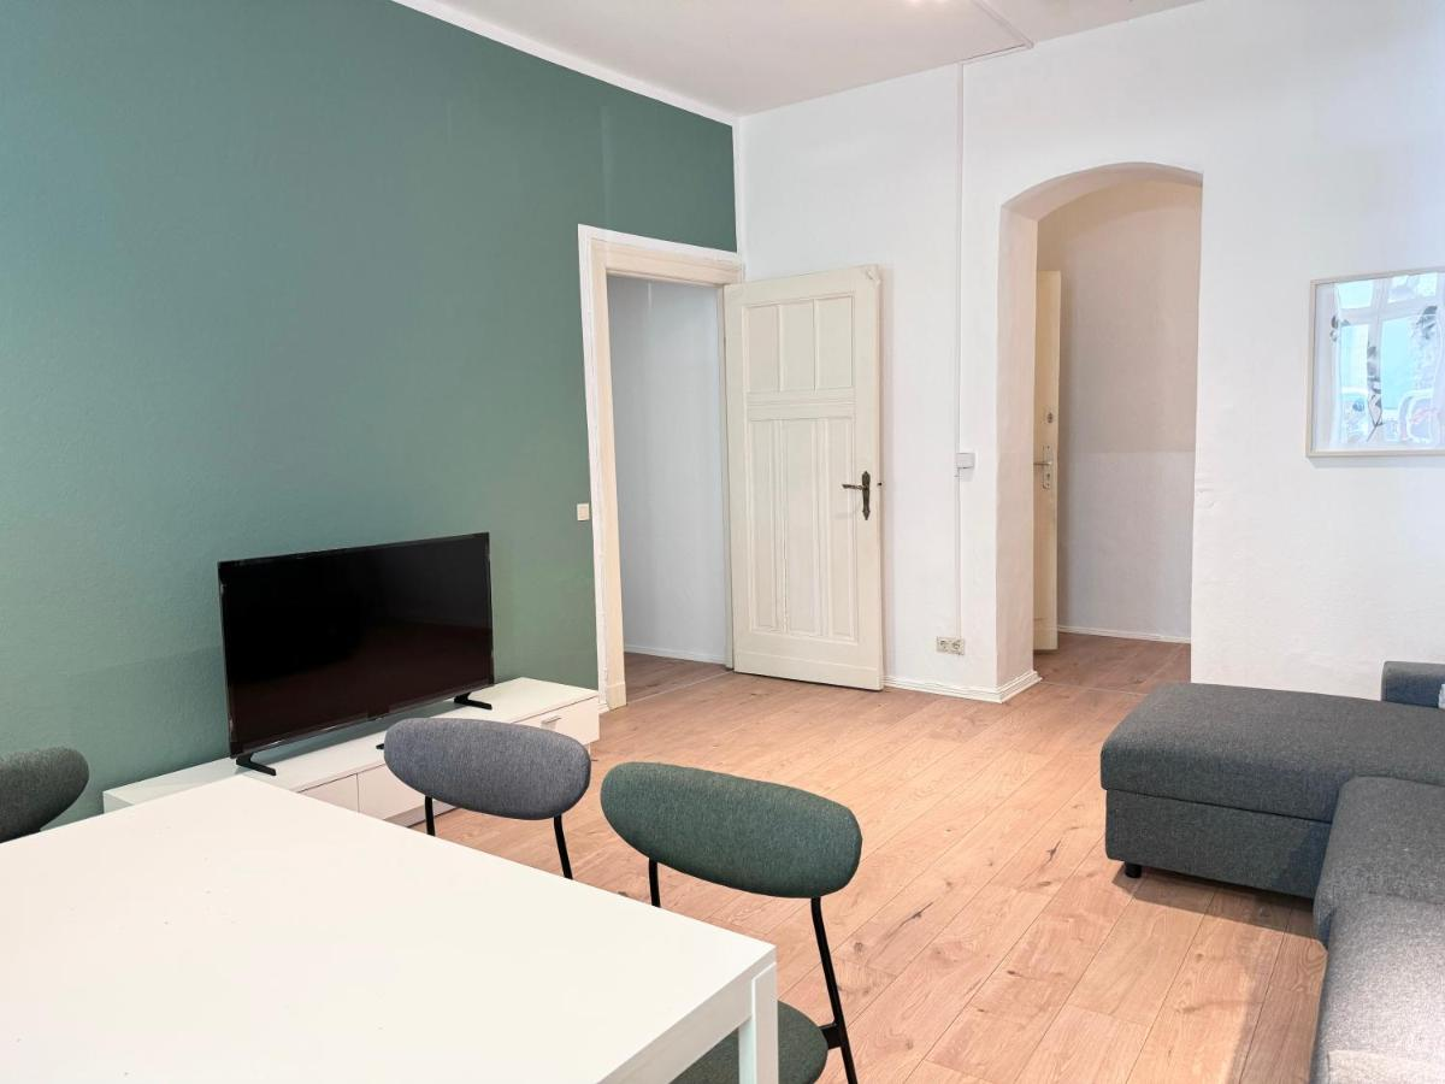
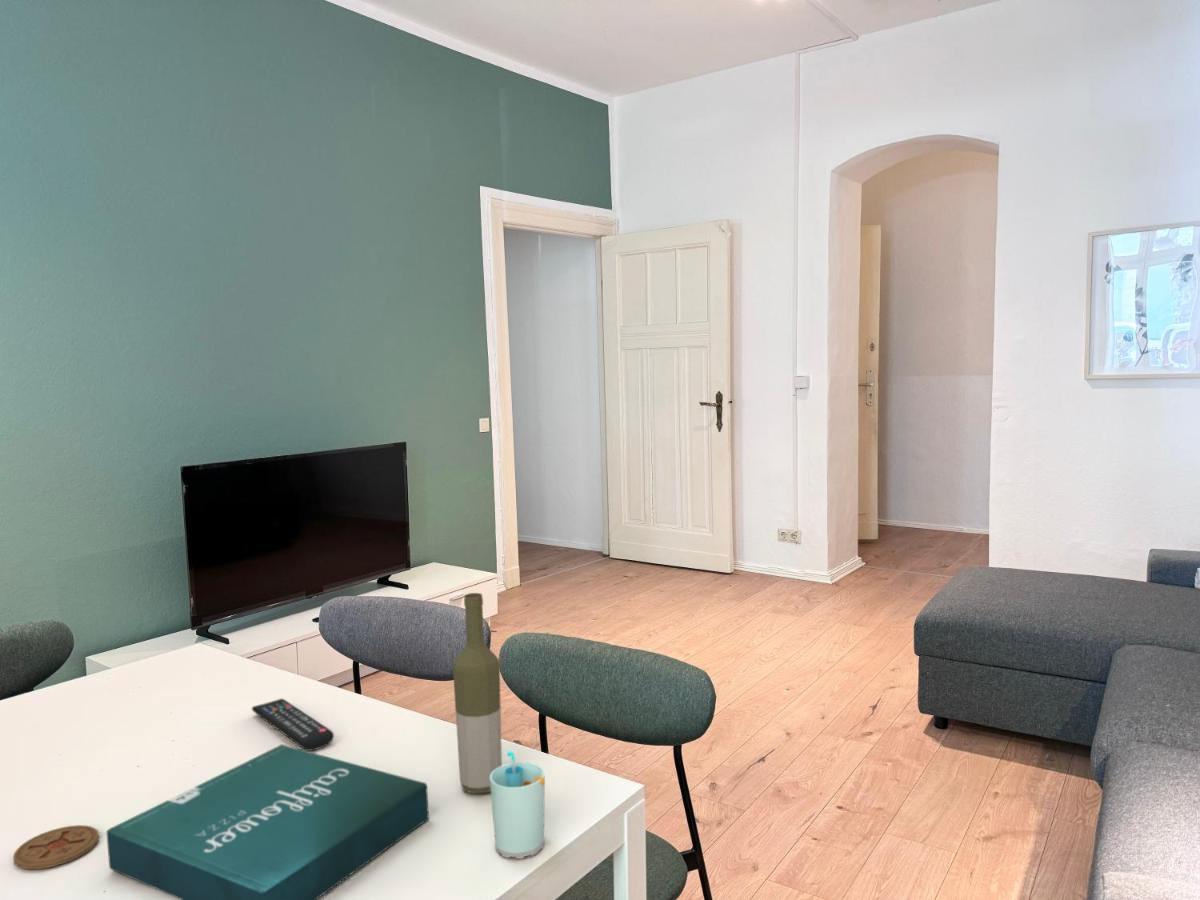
+ coaster (57, 846)
+ pizza box (275, 824)
+ cup (519, 802)
+ bottle (477, 691)
+ remote control (291, 723)
